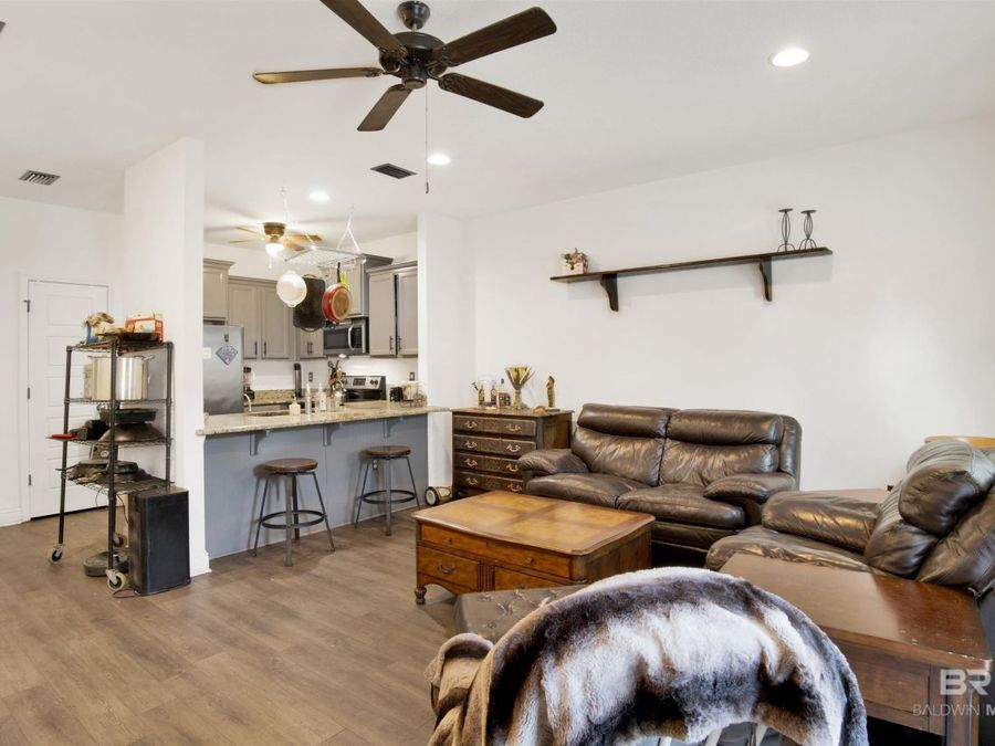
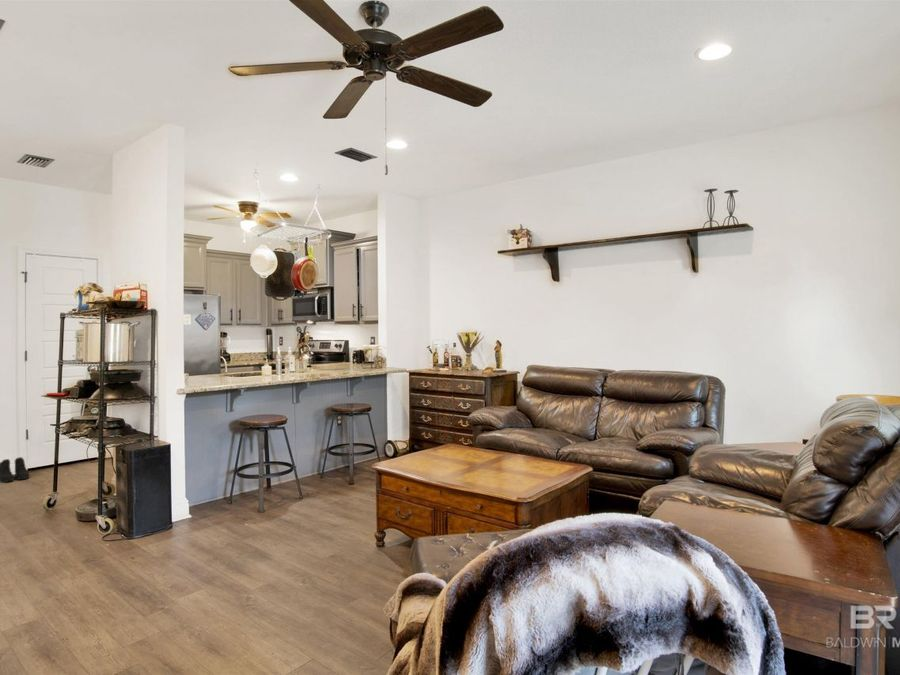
+ boots (15, 468)
